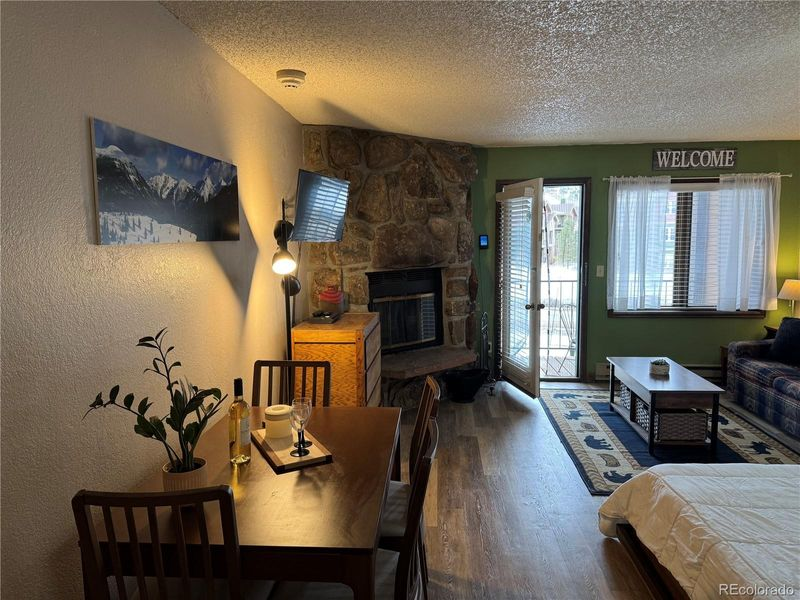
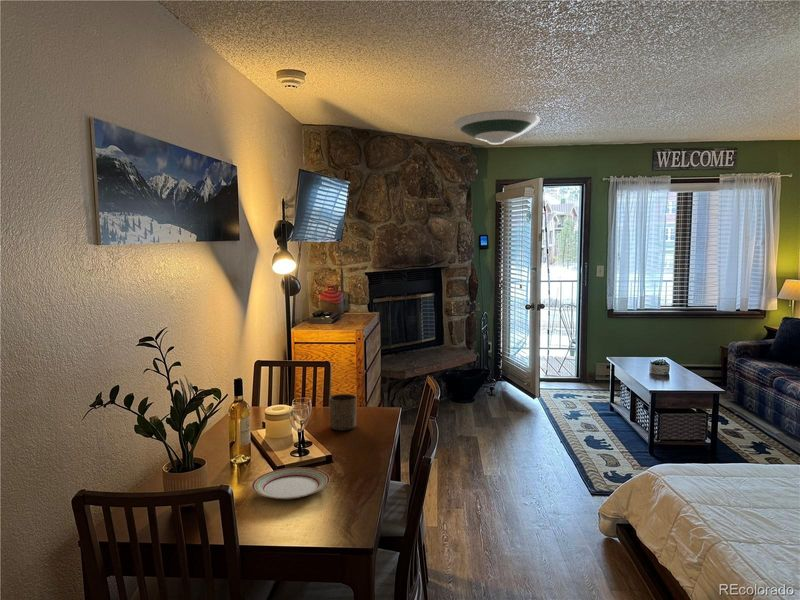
+ plate (291, 484)
+ cup (343, 412)
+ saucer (496, 132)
